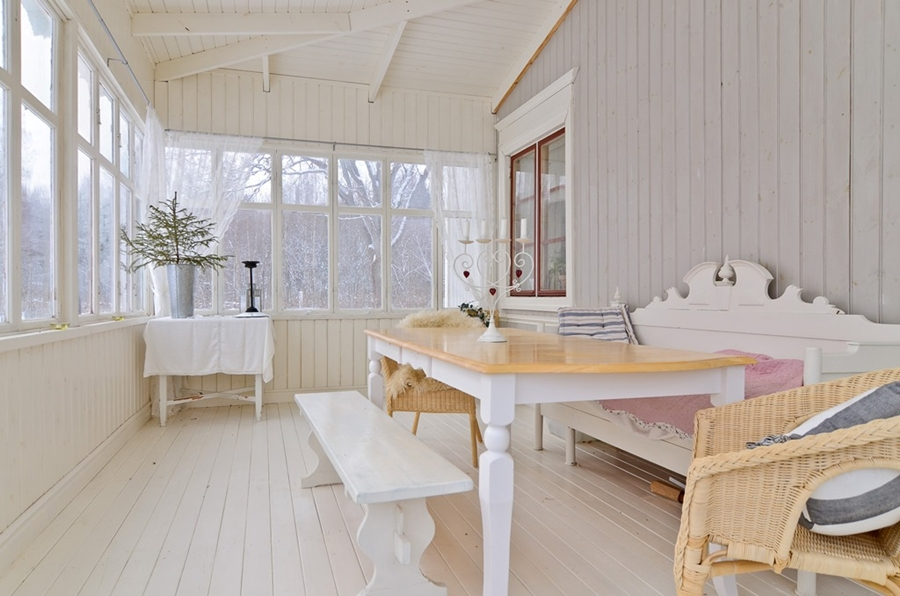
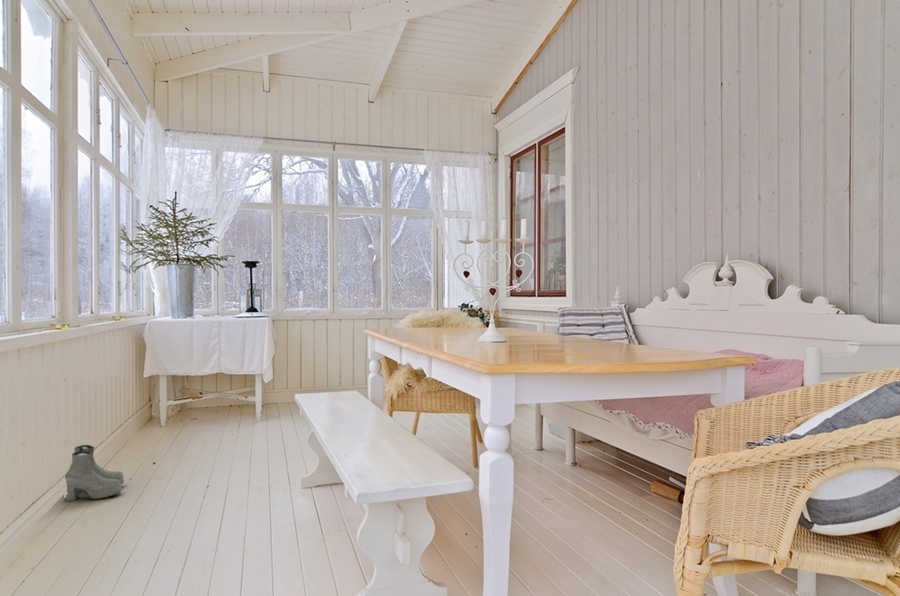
+ boots (93, 470)
